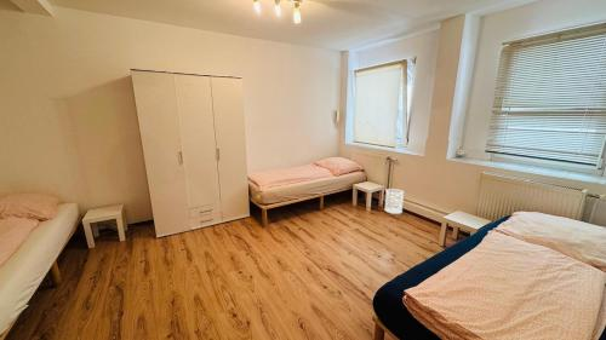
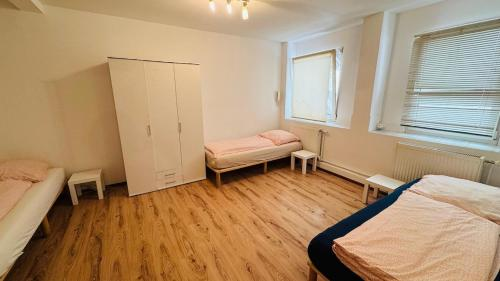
- wastebasket (394, 201)
